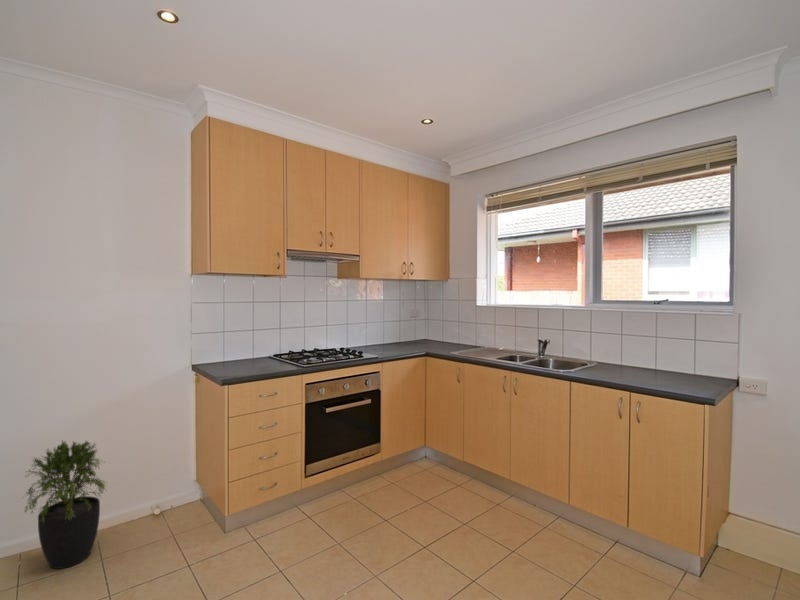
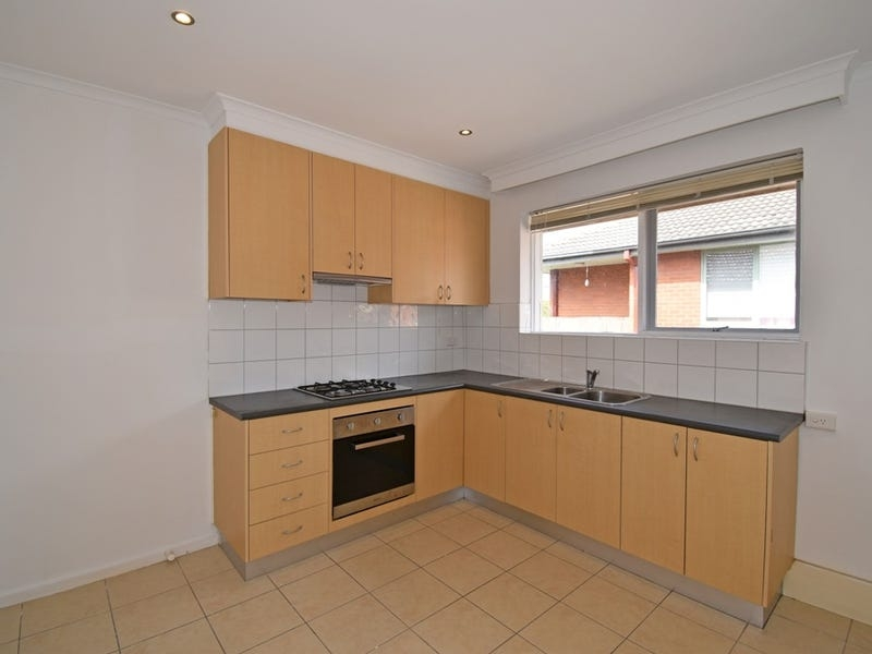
- potted plant (64, 499)
